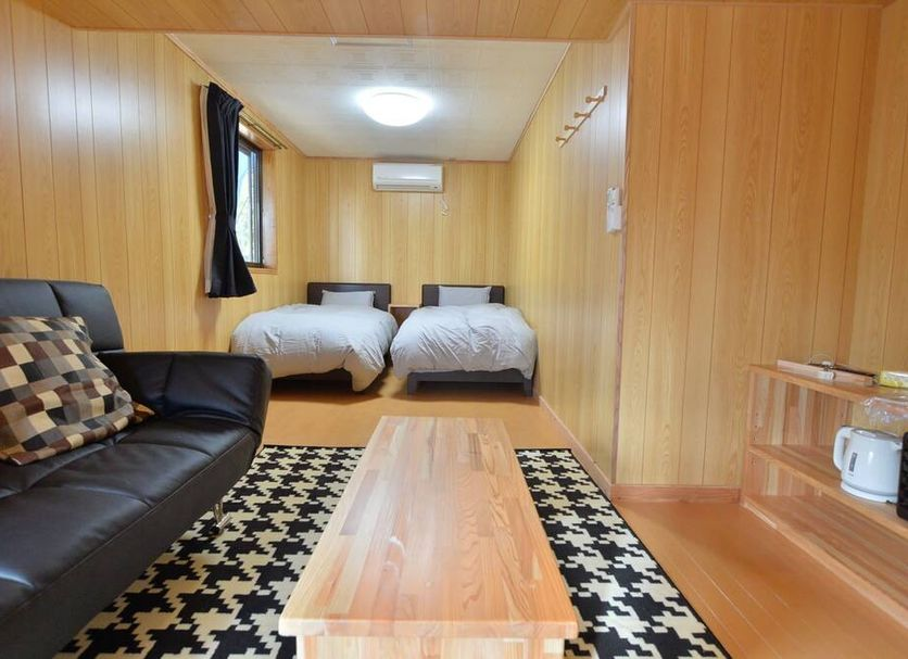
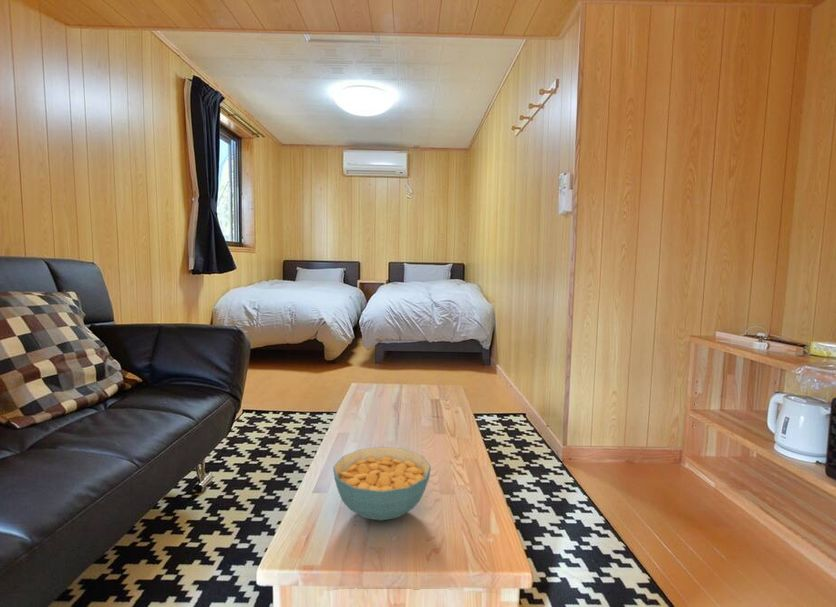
+ cereal bowl (381, 489)
